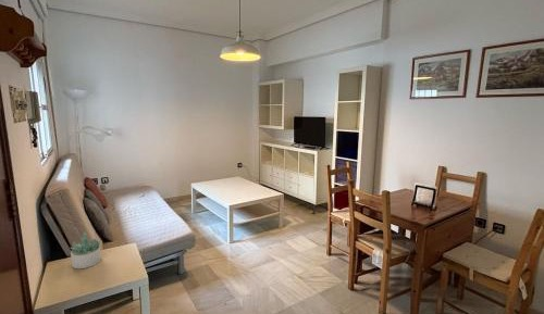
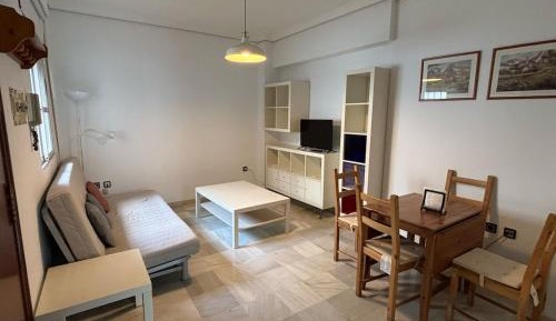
- succulent plant (85, 247)
